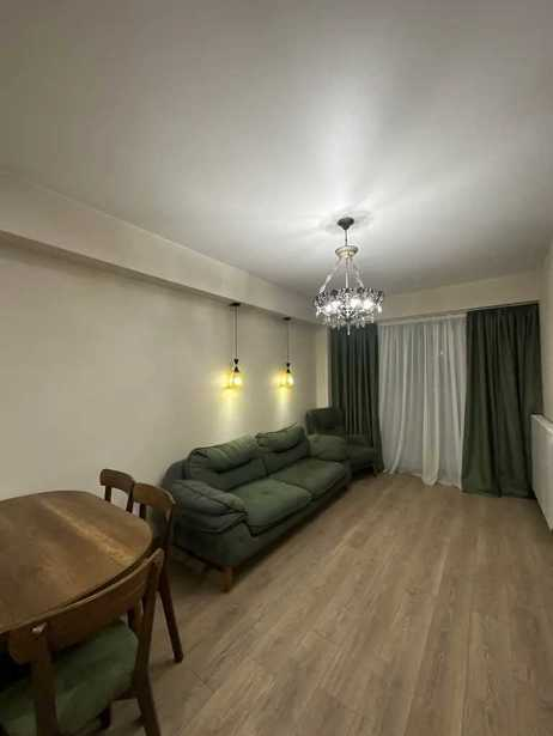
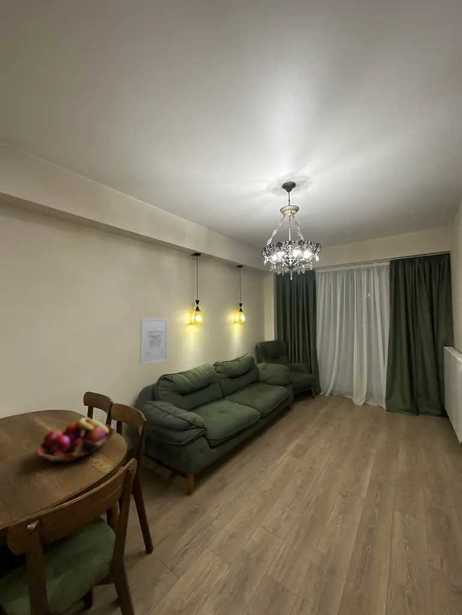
+ fruit basket (79, 436)
+ wall art (155, 340)
